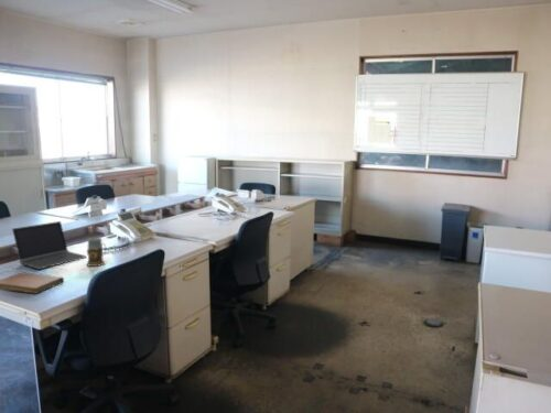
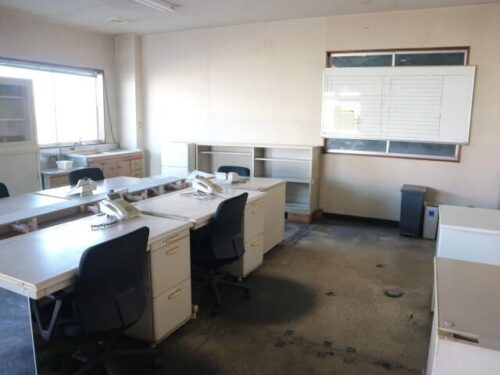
- notebook (29, 282)
- mug (96, 251)
- laptop computer (50, 243)
